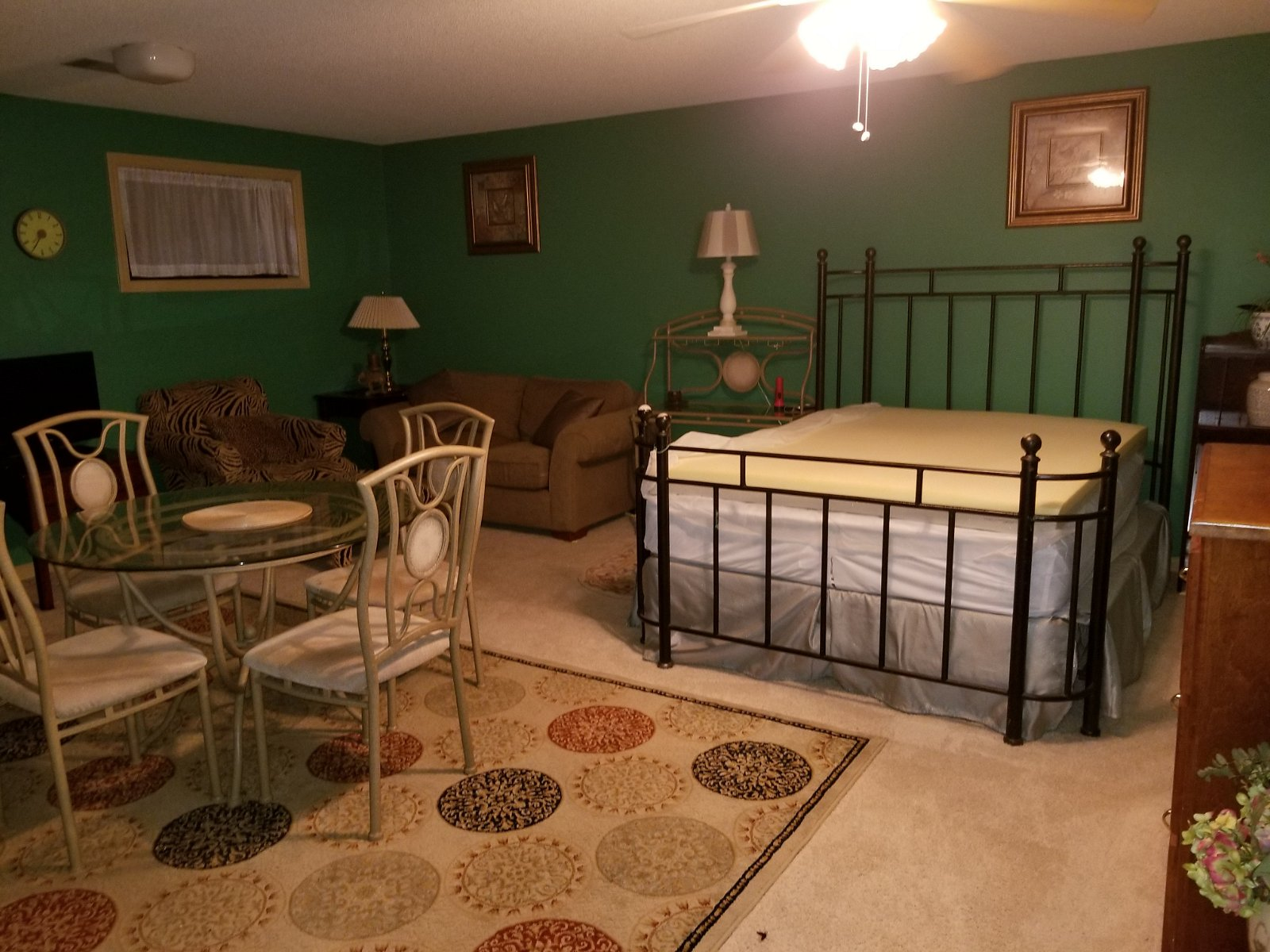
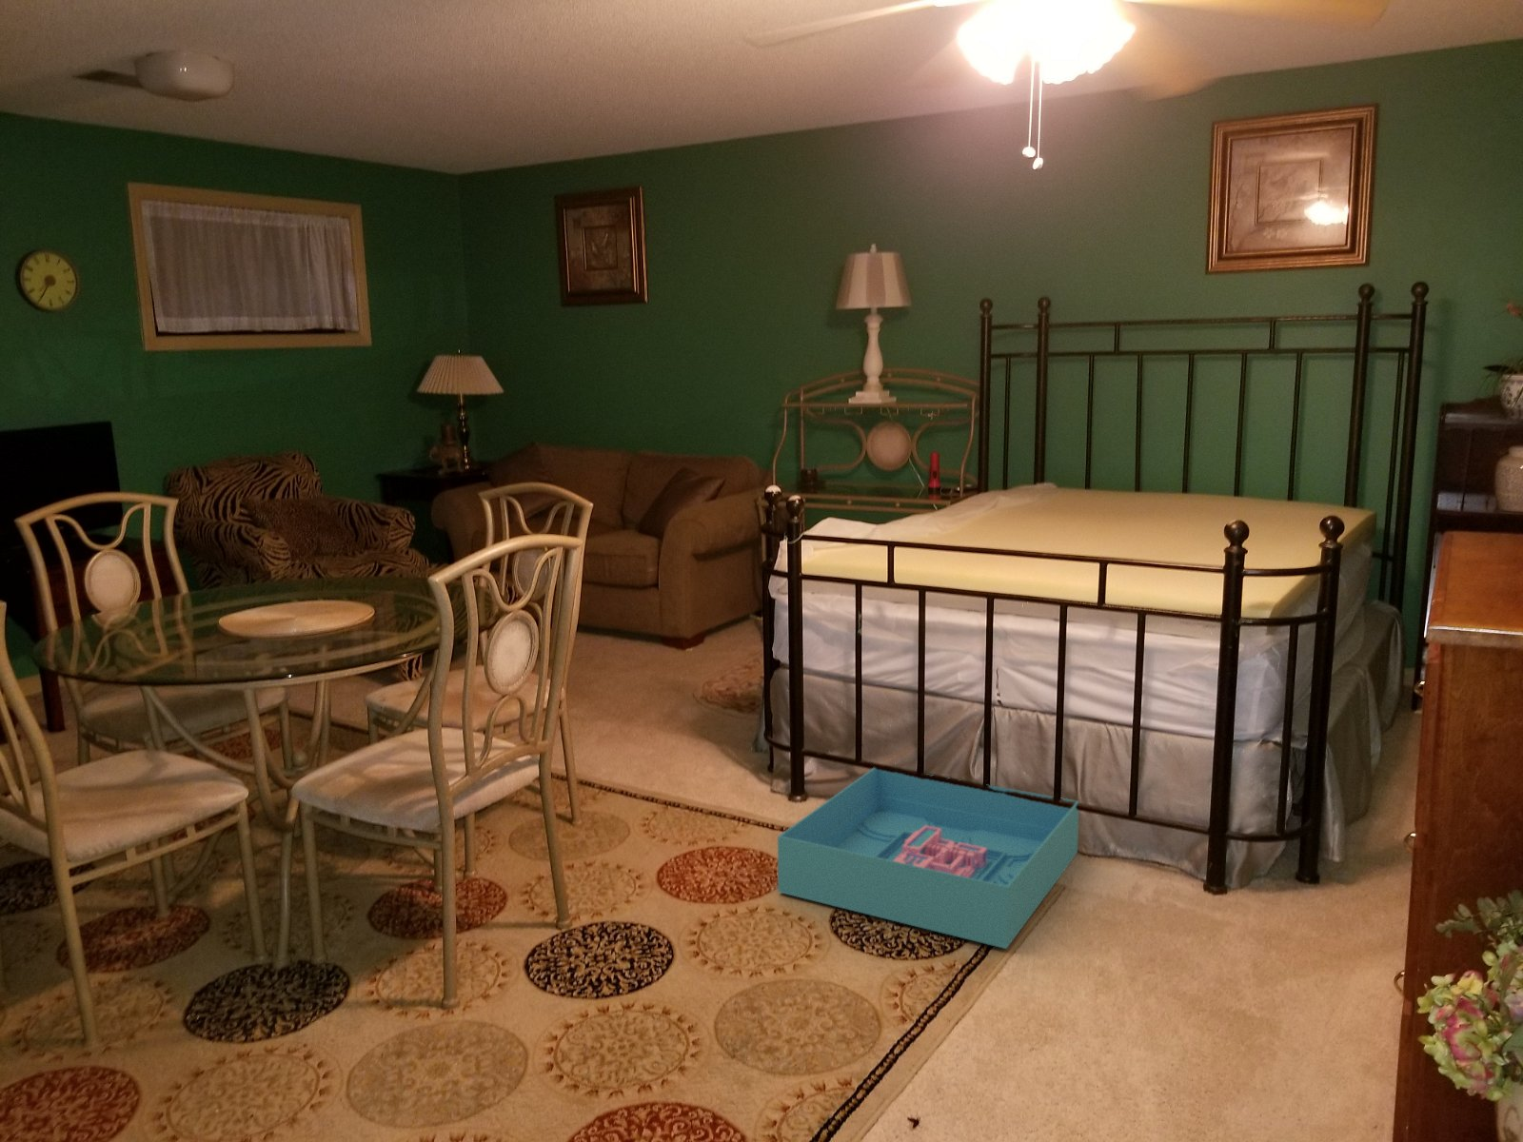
+ storage bin (933, 845)
